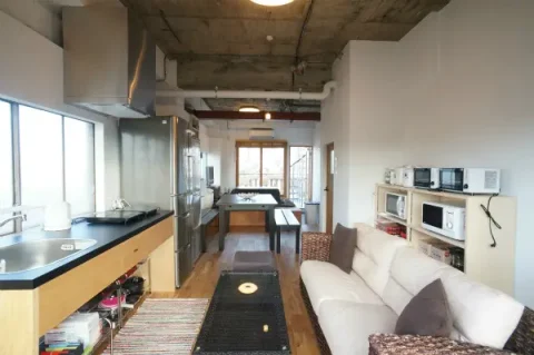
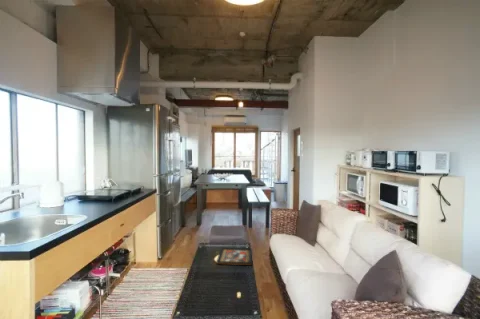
+ decorative tray (235, 255)
